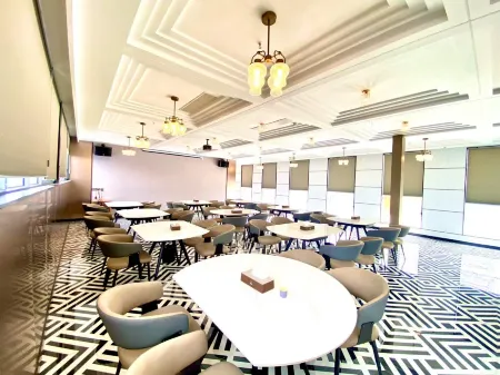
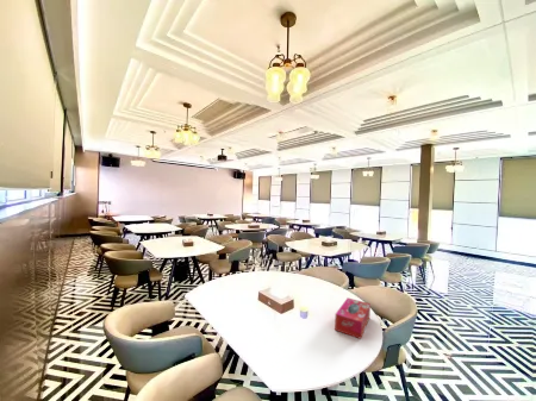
+ tissue box (353, 315)
